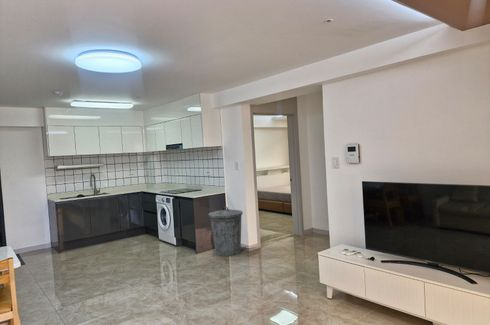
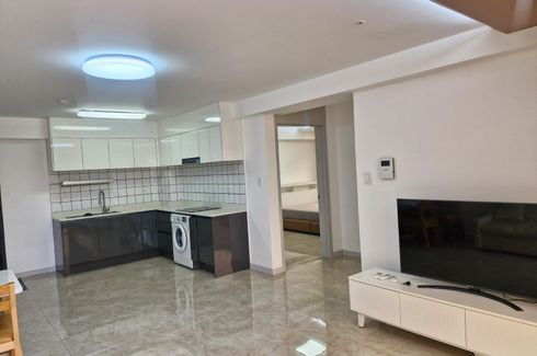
- trash can (226, 229)
